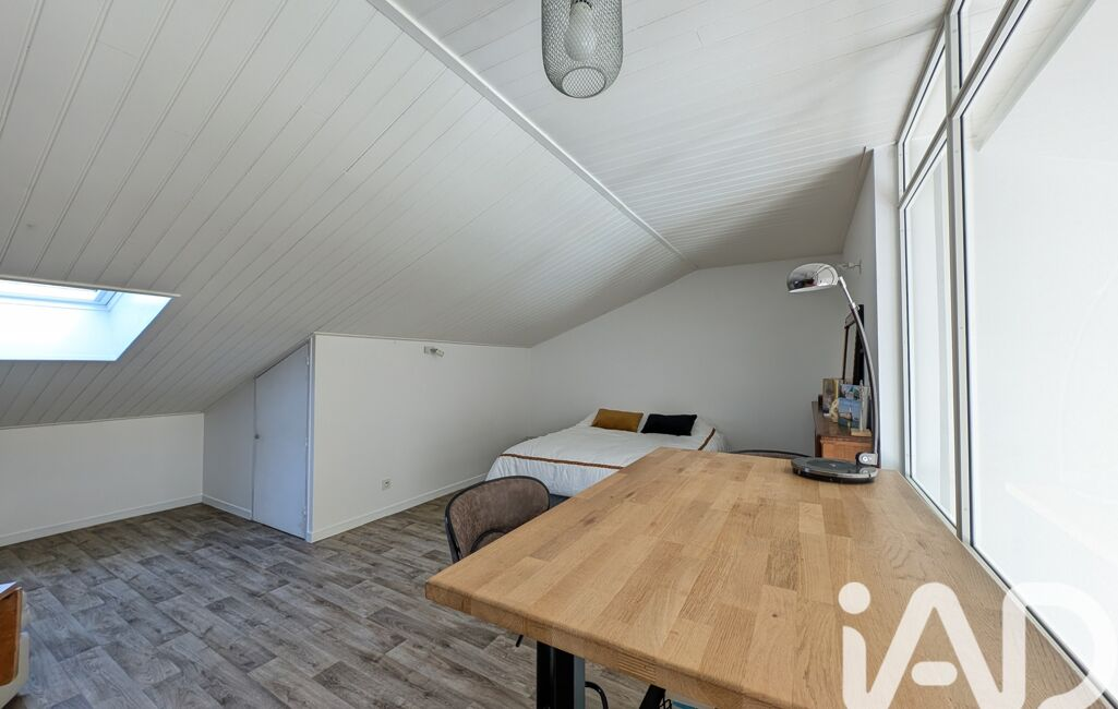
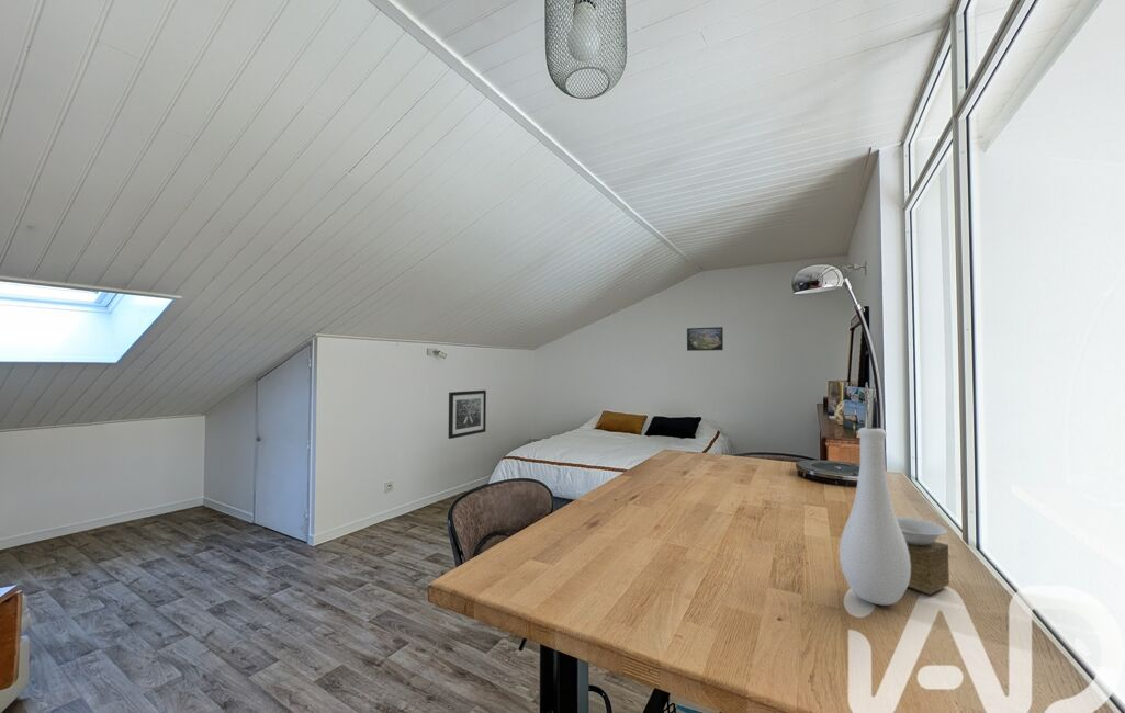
+ wall art (468, 412)
+ vase (892, 508)
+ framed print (705, 339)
